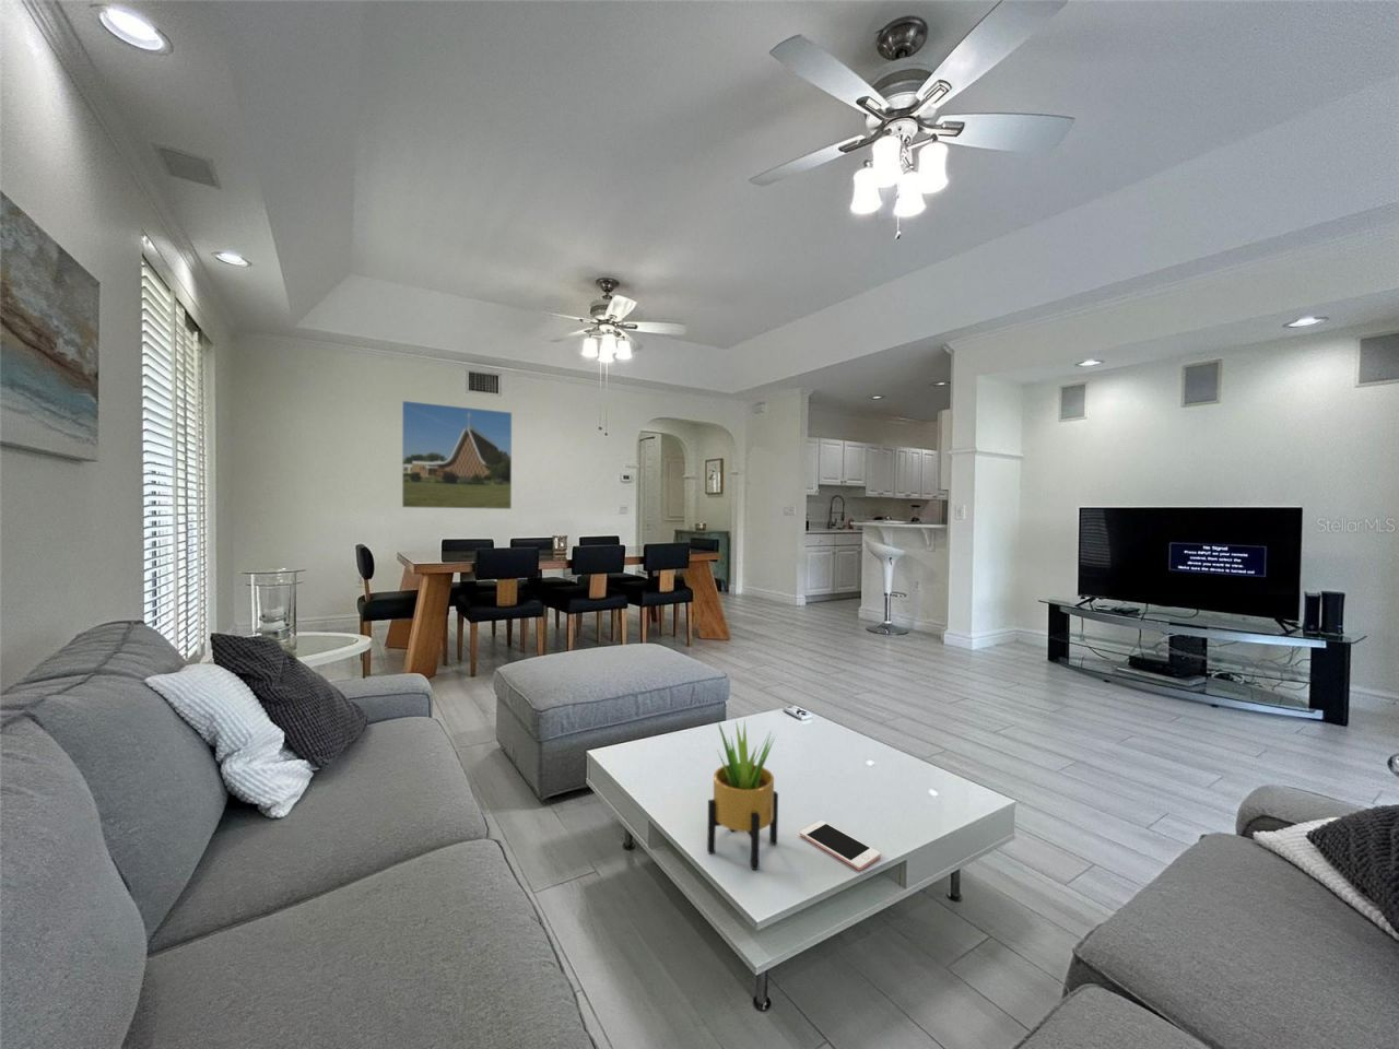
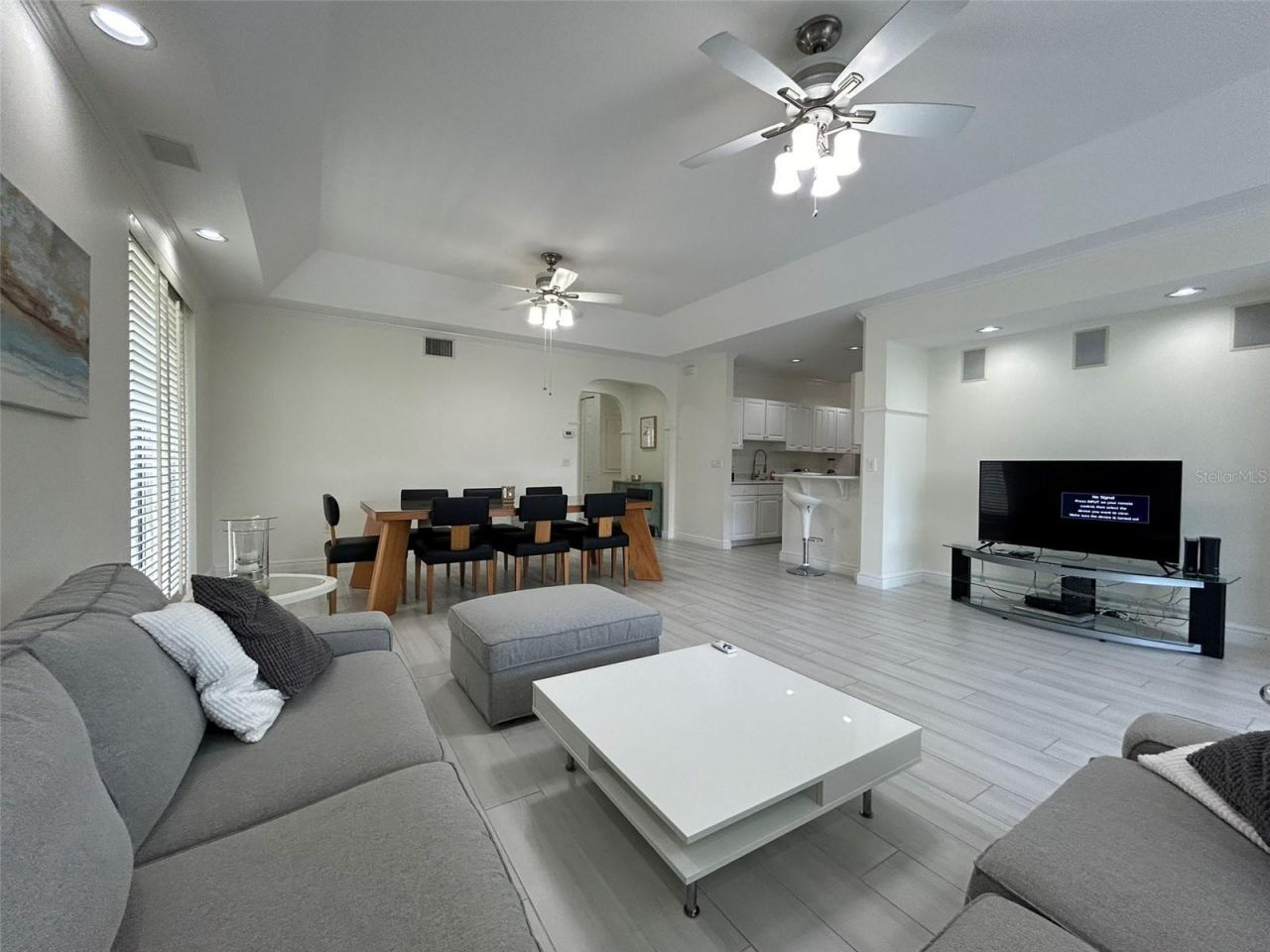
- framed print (459, 457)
- potted plant (744, 786)
- cell phone (838, 844)
